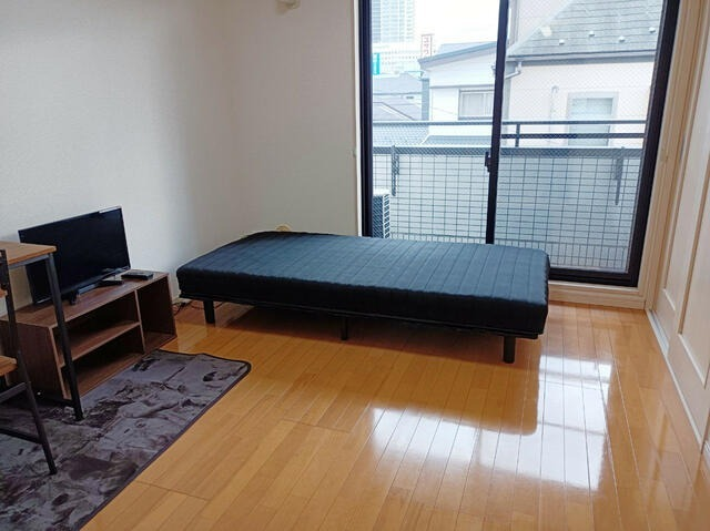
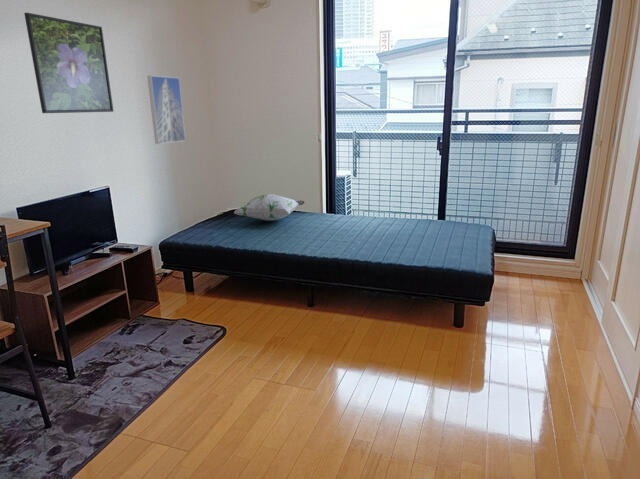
+ decorative pillow (270, 207)
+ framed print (167, 110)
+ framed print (73, 67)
